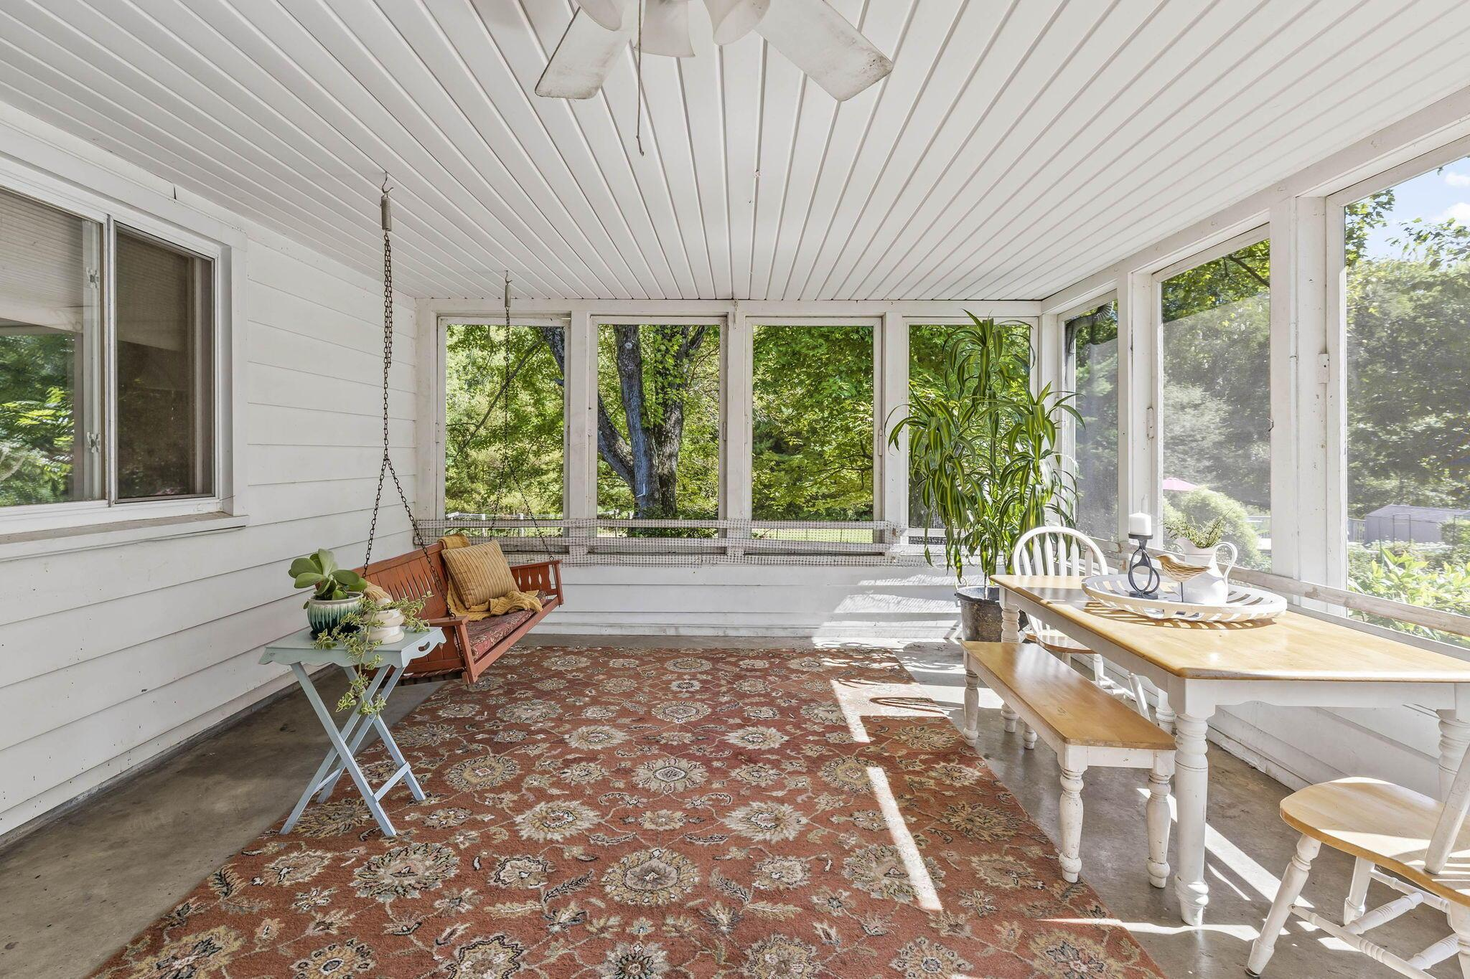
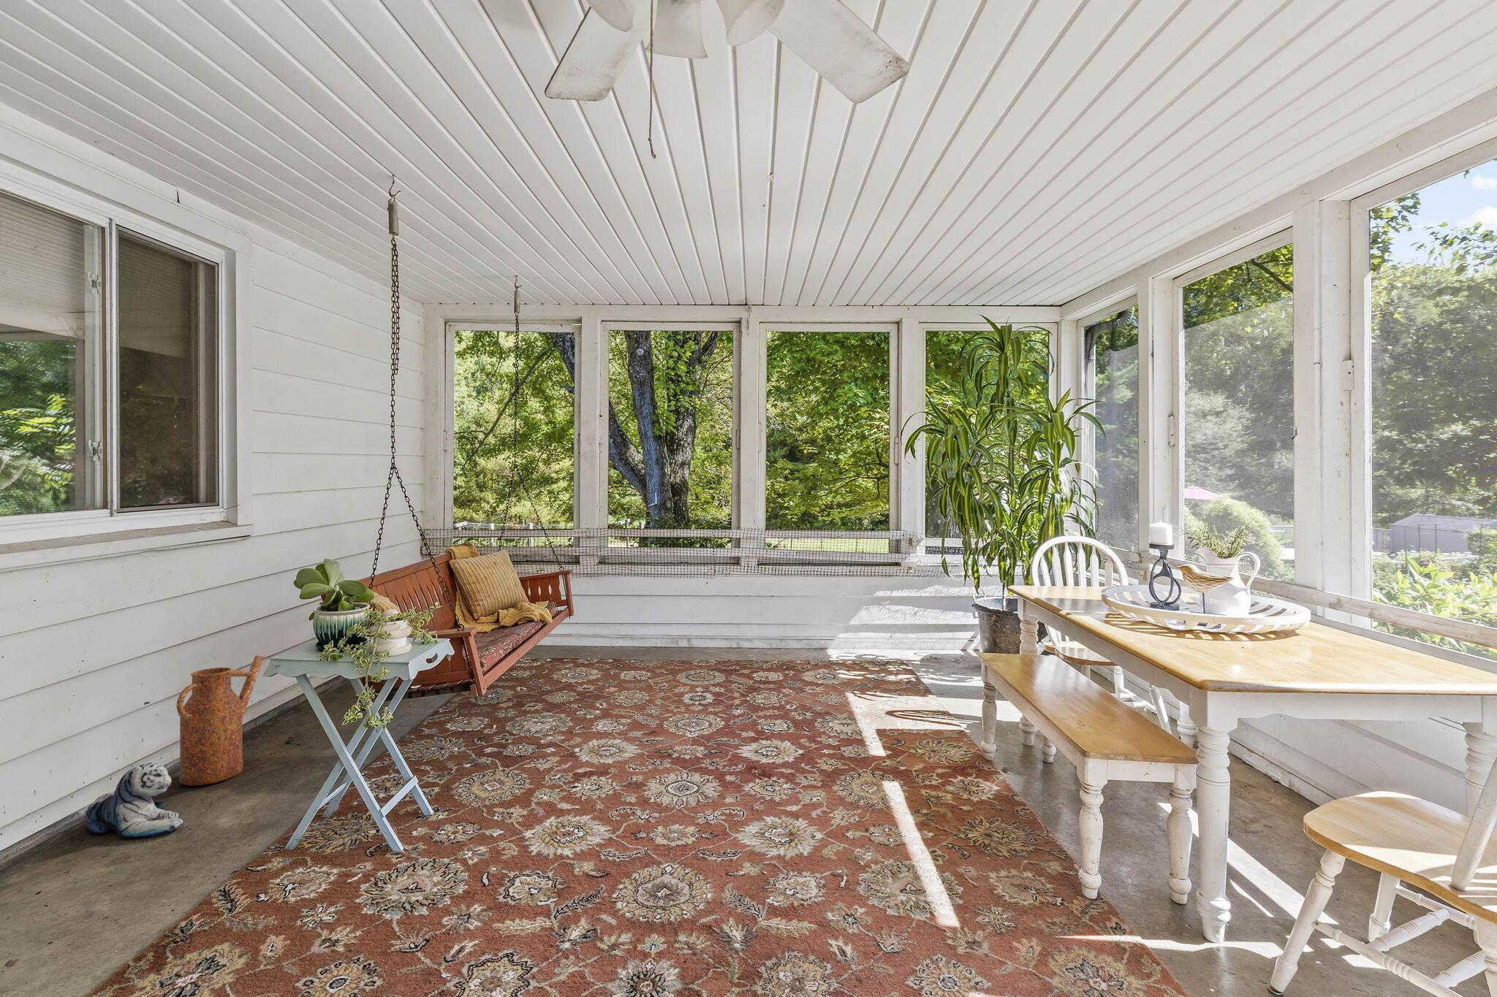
+ plush toy (140, 792)
+ watering can (223, 718)
